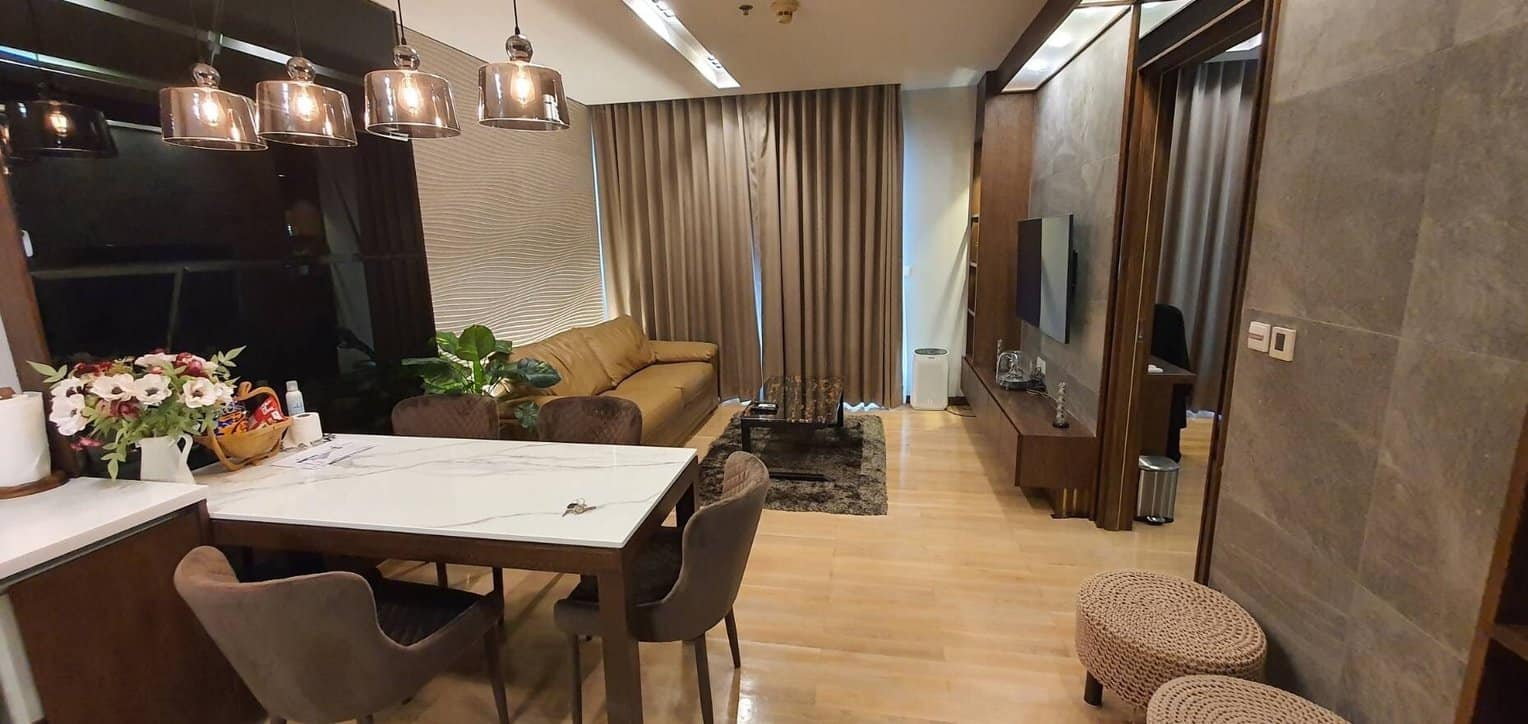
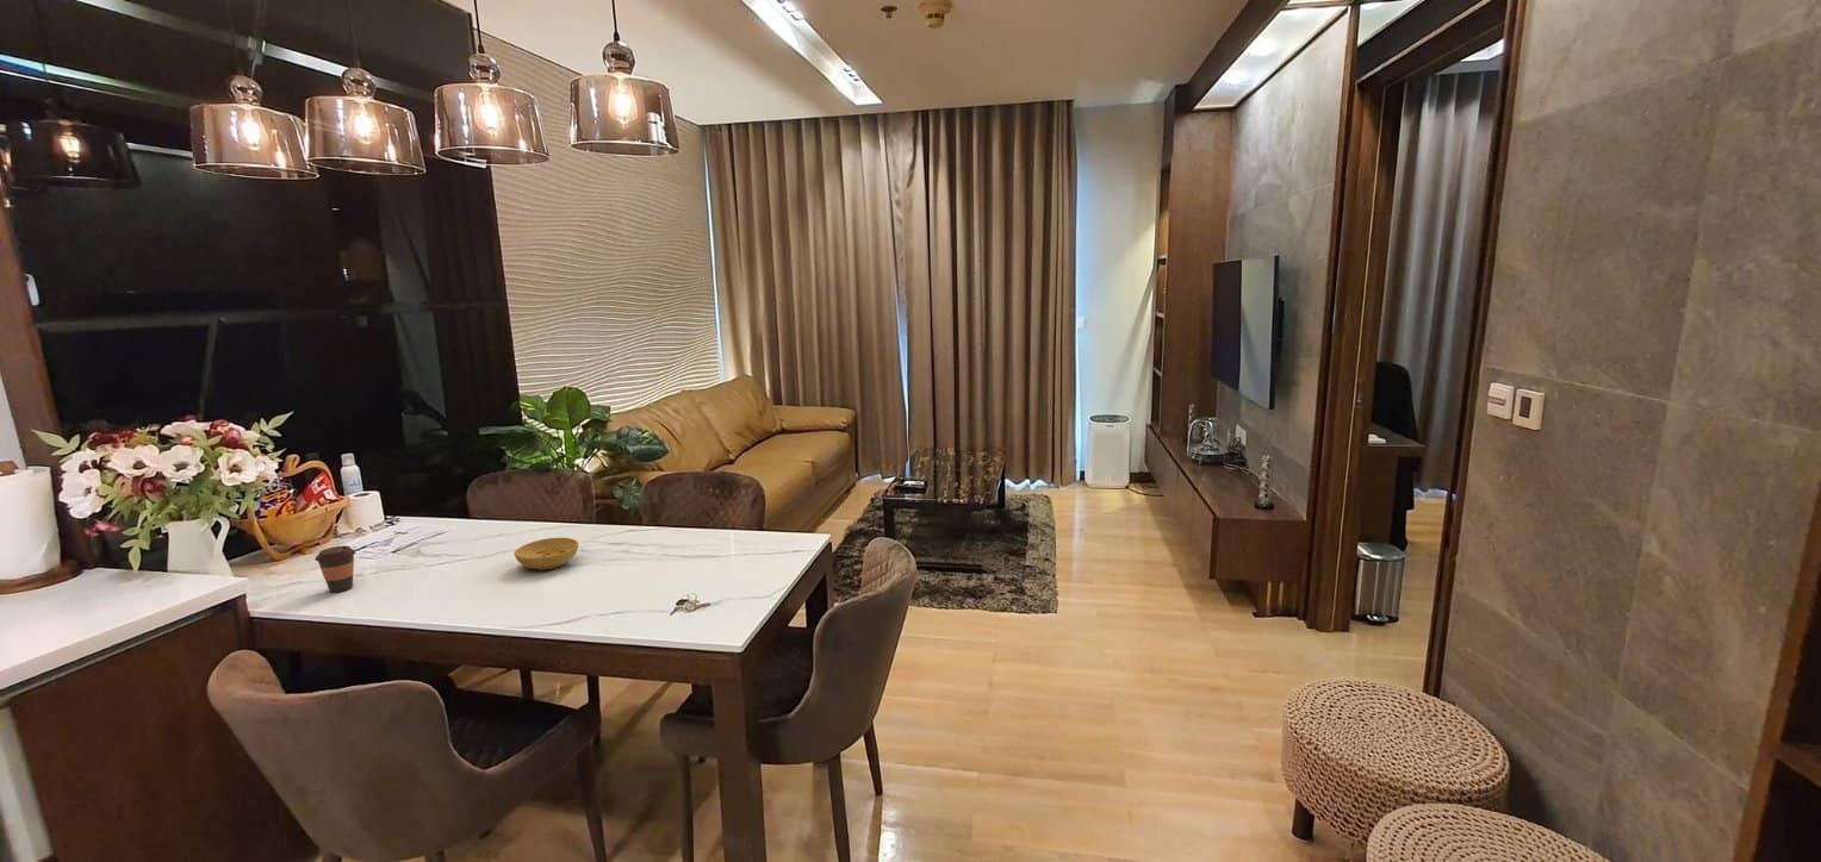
+ coffee cup (337, 569)
+ bowl (547, 555)
